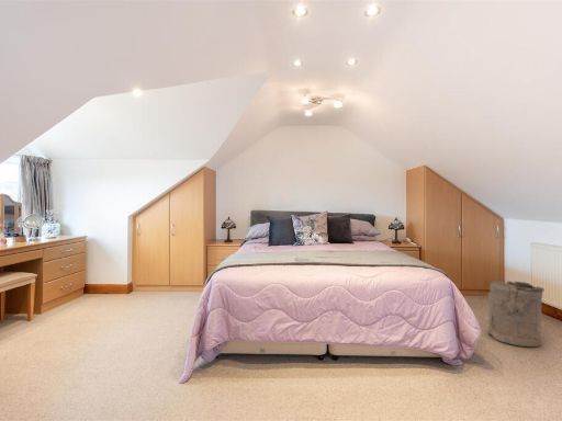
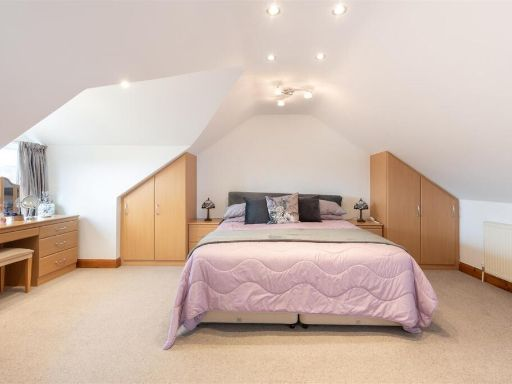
- laundry hamper (513, 310)
